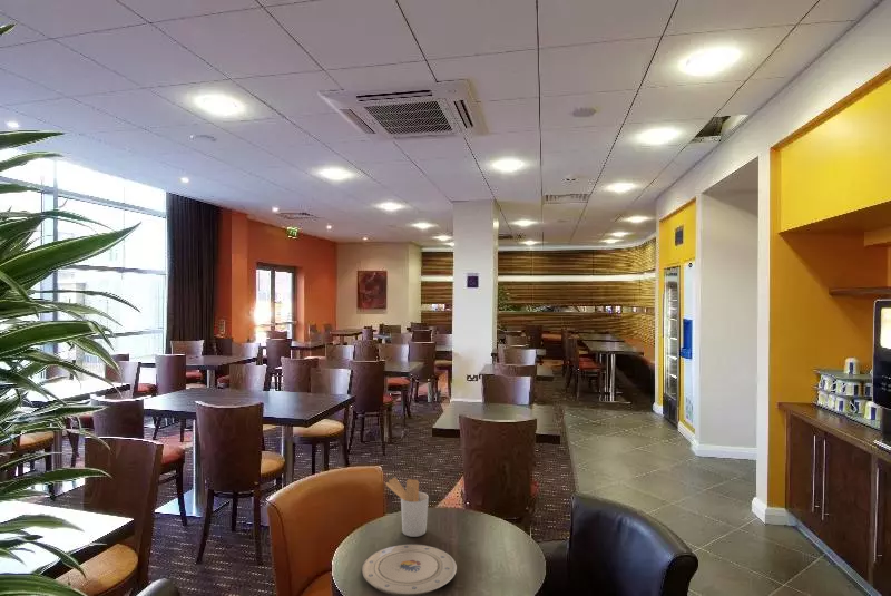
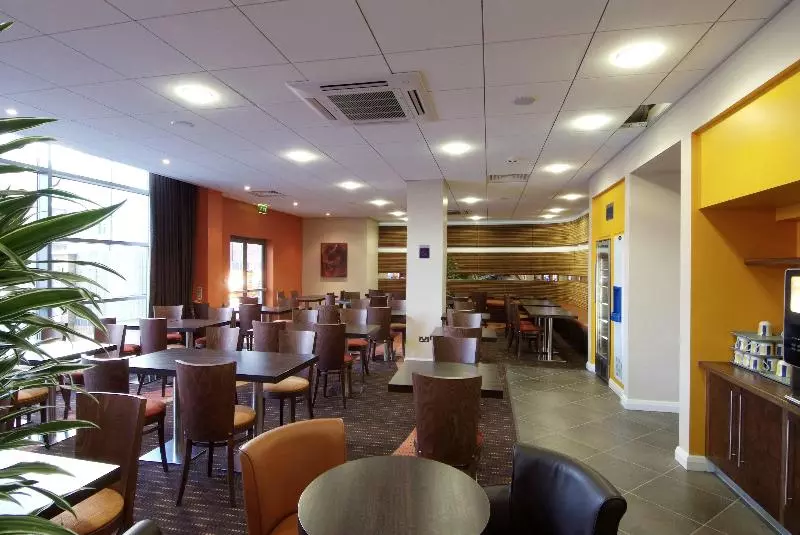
- plate (409, 568)
- utensil holder (407, 505)
